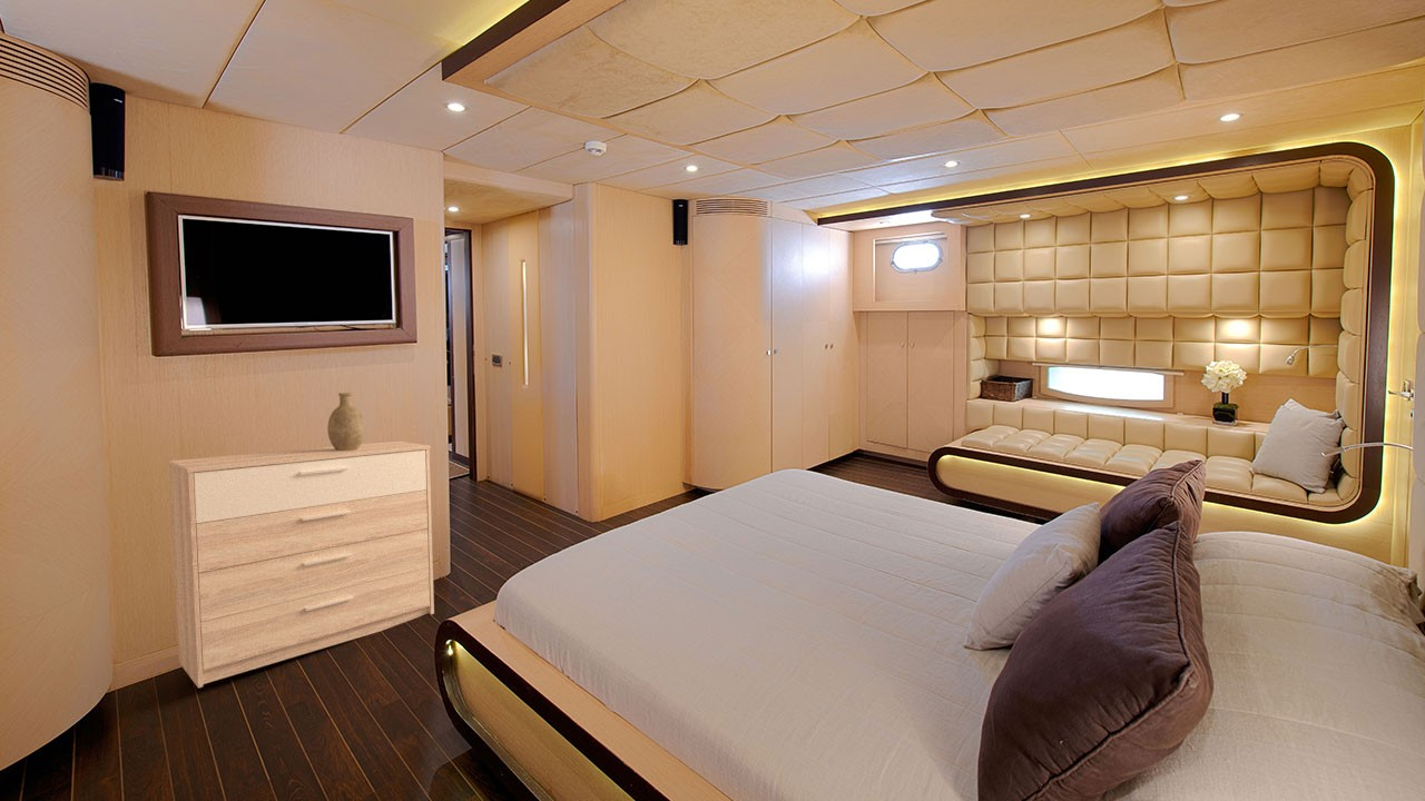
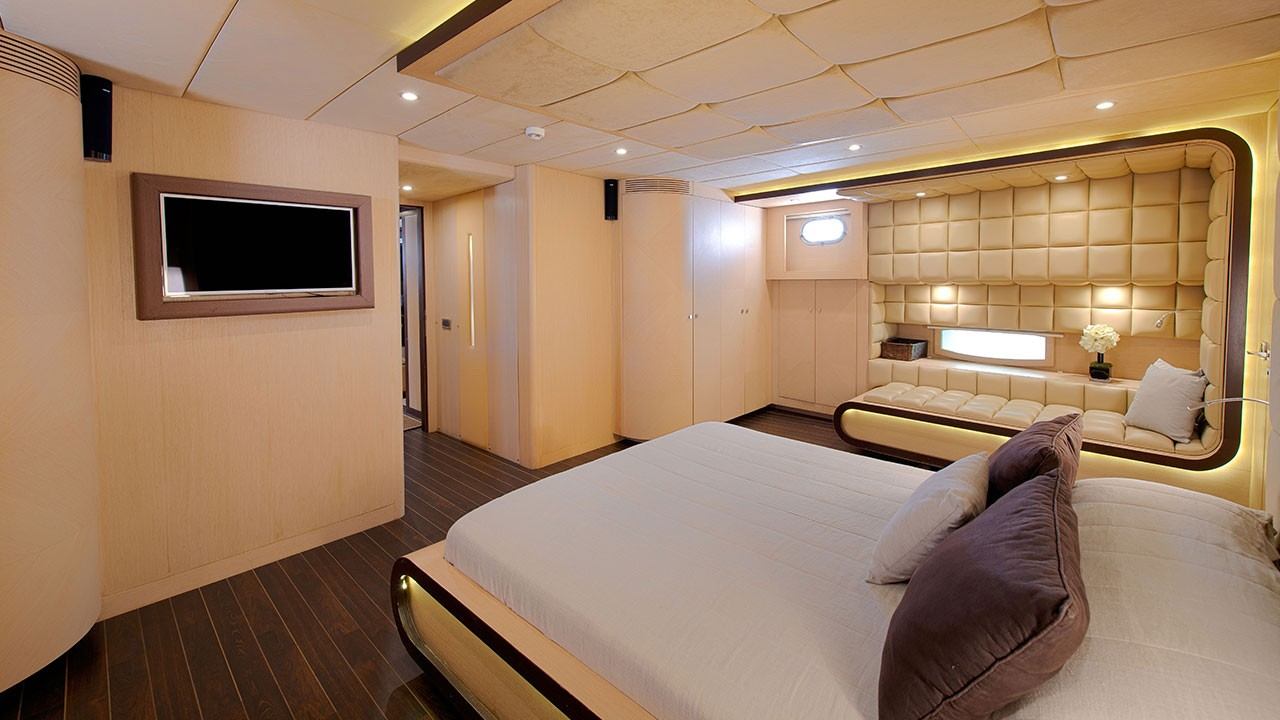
- sideboard (314, 546)
- decorative vase (346, 421)
